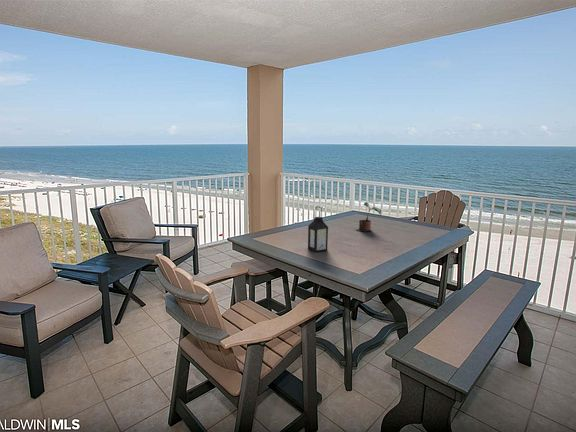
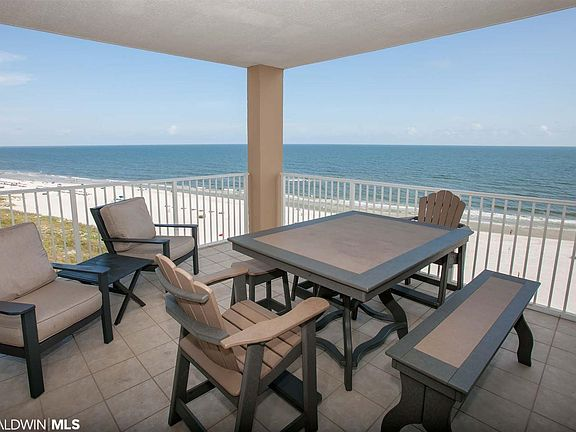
- lantern (318, 228)
- potted plant (367, 216)
